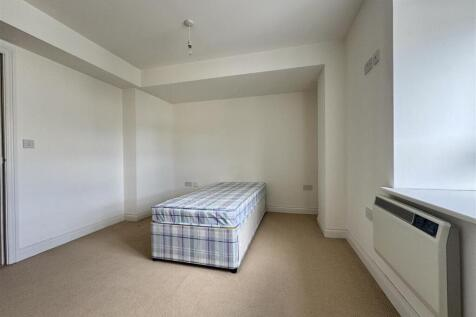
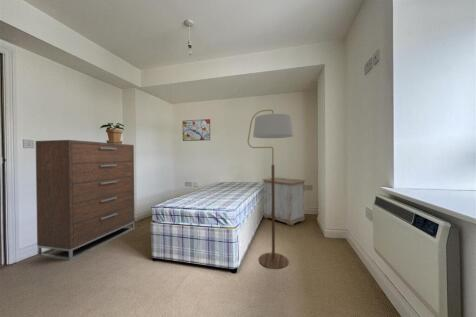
+ potted plant (112, 133)
+ wall art (196, 130)
+ floor lamp (272, 185)
+ nightstand (283, 199)
+ dresser (93, 191)
